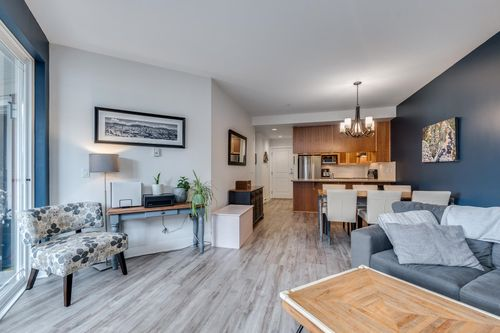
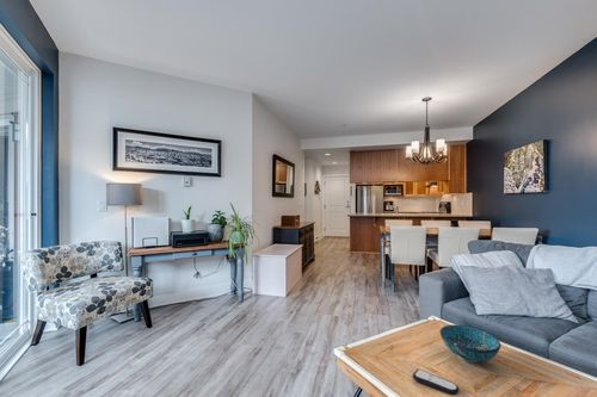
+ decorative bowl (468, 346)
+ remote control (435, 382)
